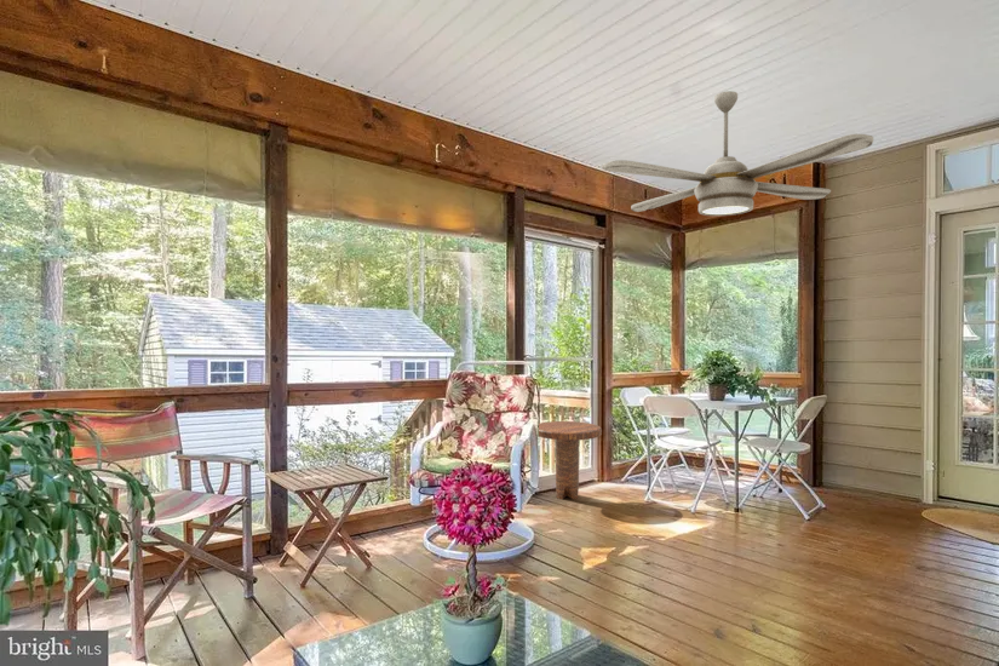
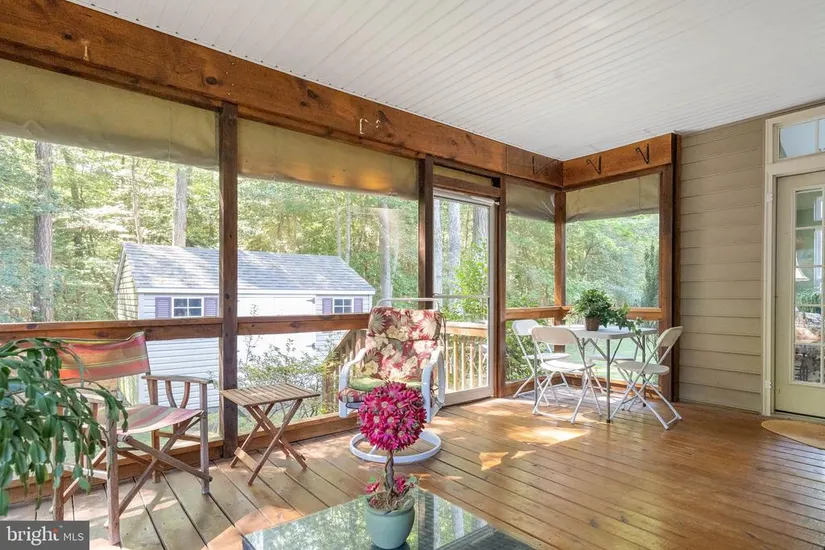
- side table (567, 461)
- ceiling fan (725, 153)
